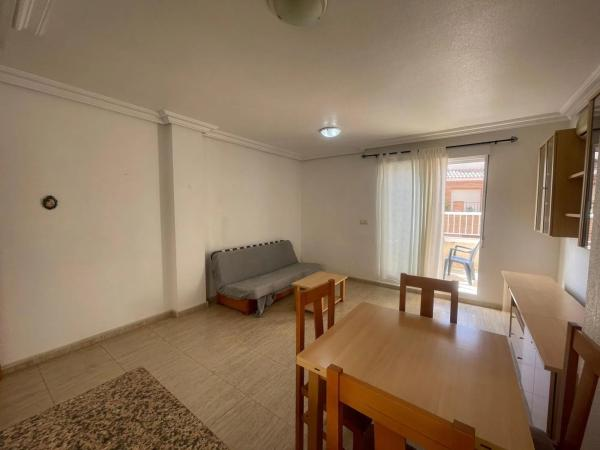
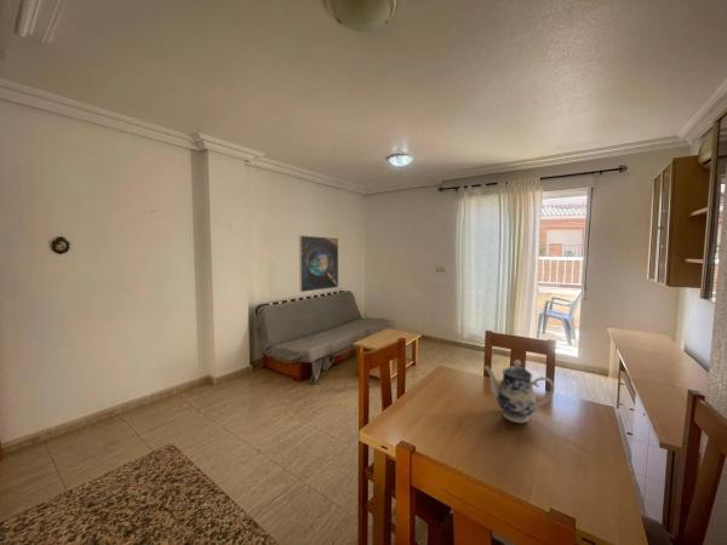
+ teapot (516, 388)
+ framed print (320, 263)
